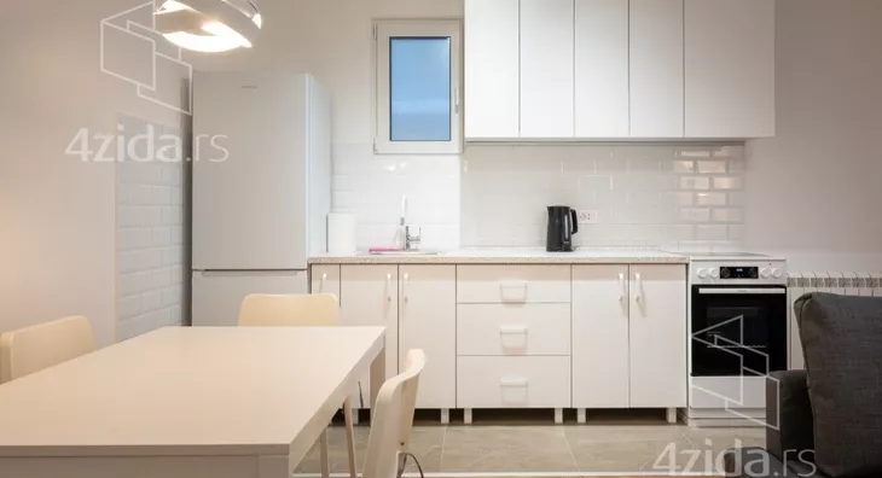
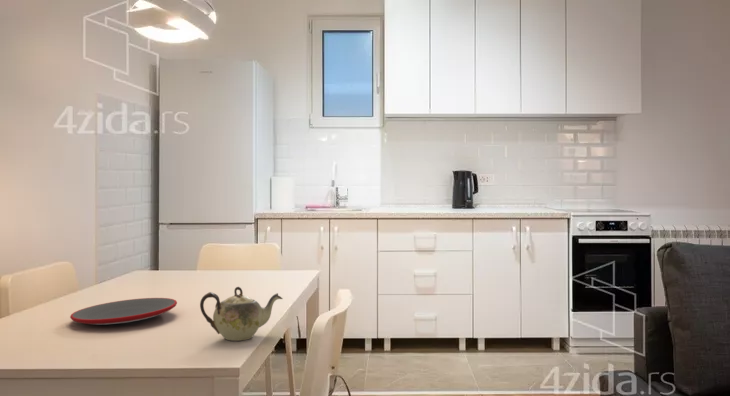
+ plate (125, 311)
+ teapot (242, 311)
